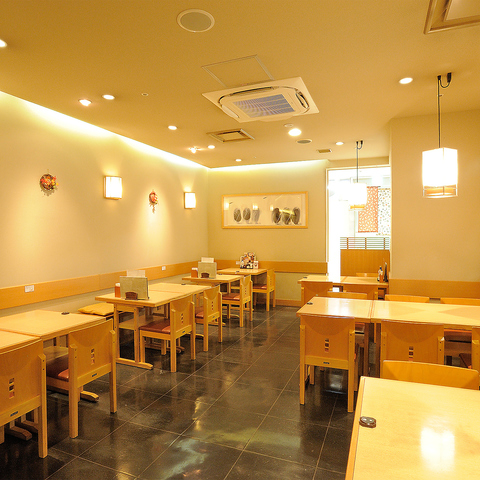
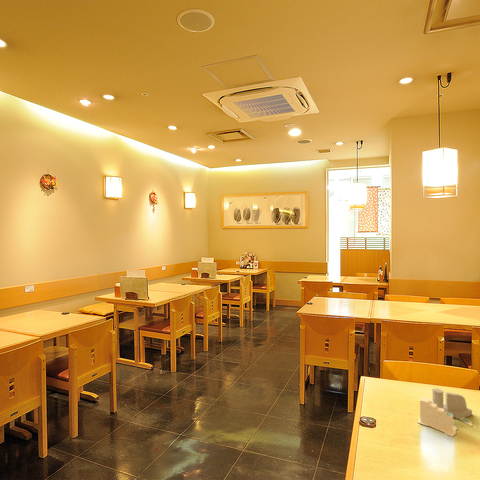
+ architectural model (446, 406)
